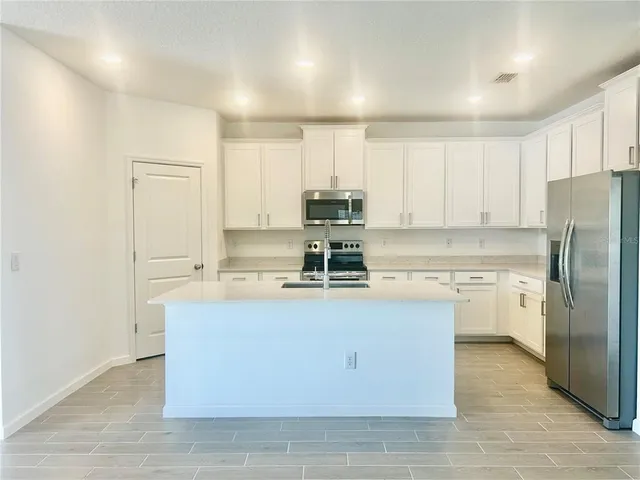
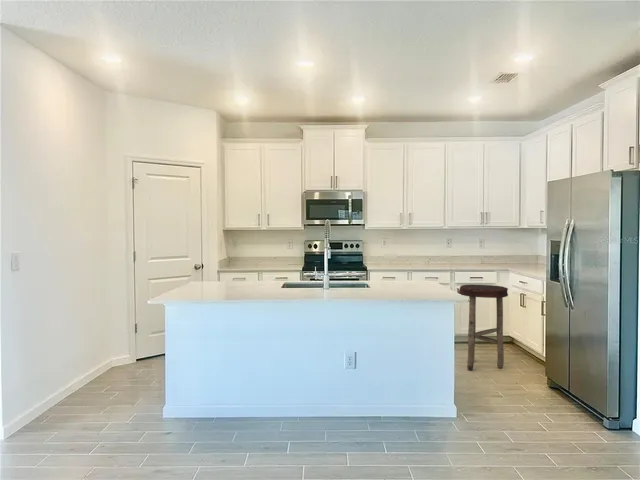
+ stool (483, 330)
